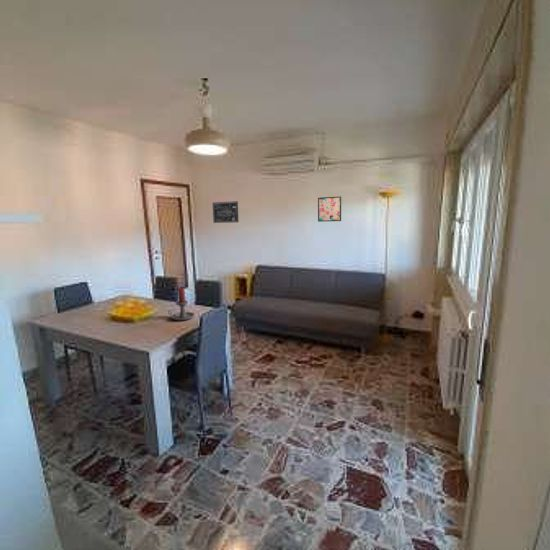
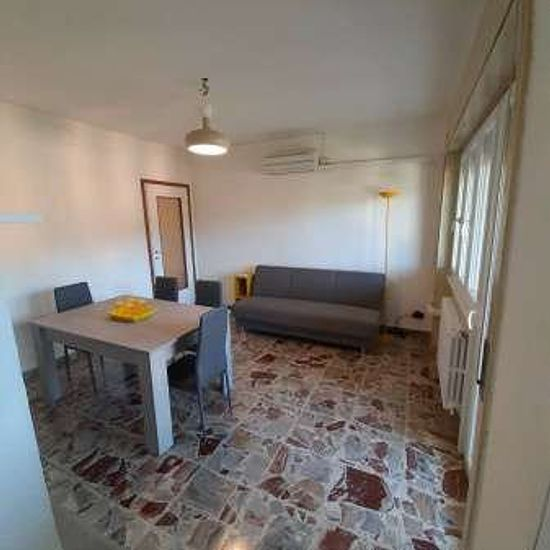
- wall art (225, 212)
- wall art (329, 209)
- candle holder (179, 302)
